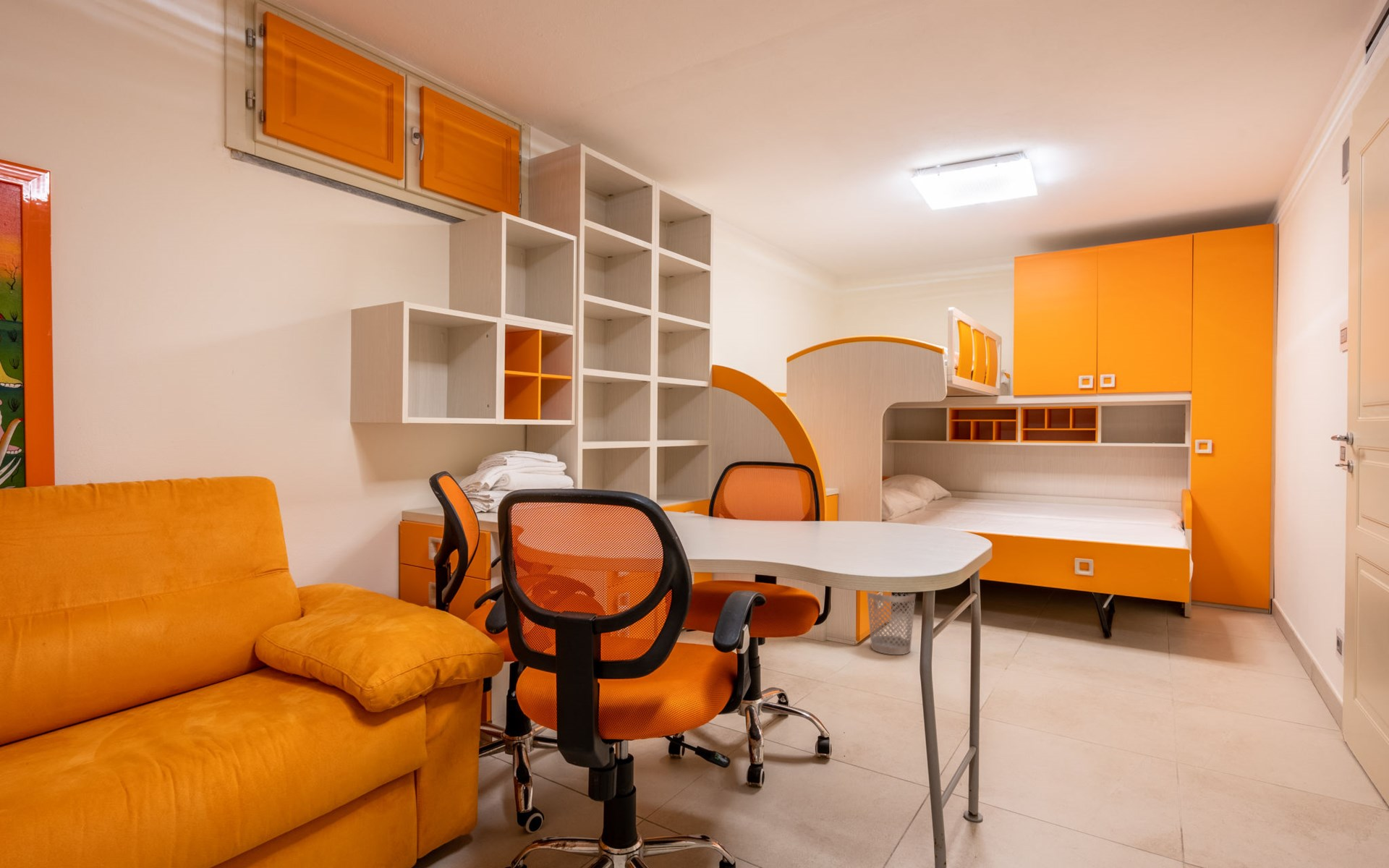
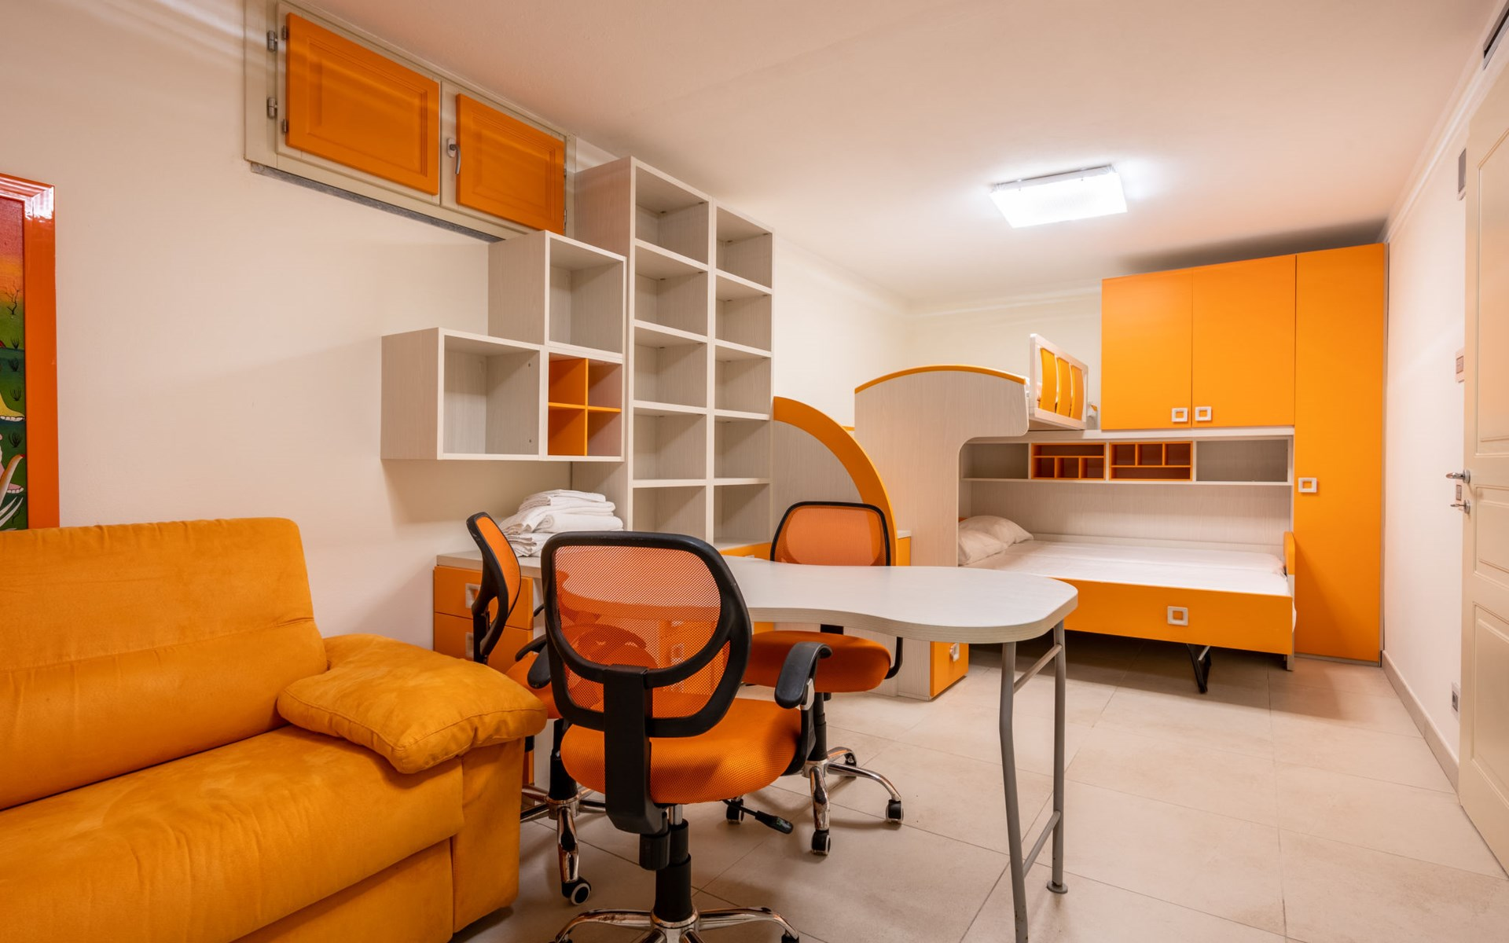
- wastebasket (890, 620)
